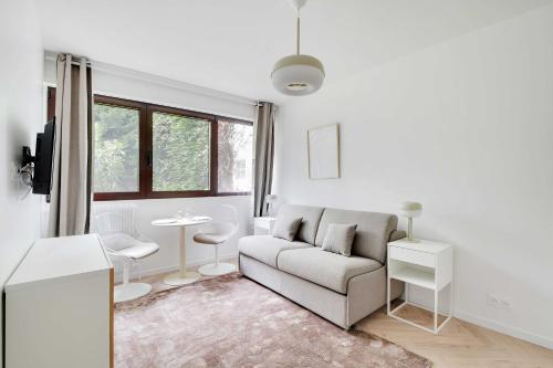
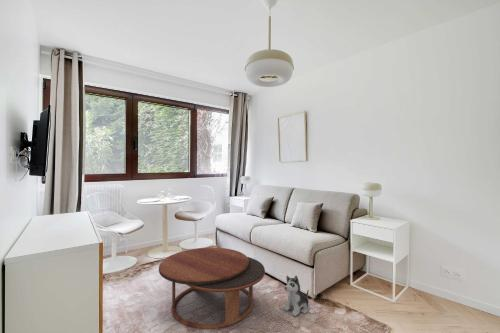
+ plush toy (298, 290)
+ coffee table (212, 282)
